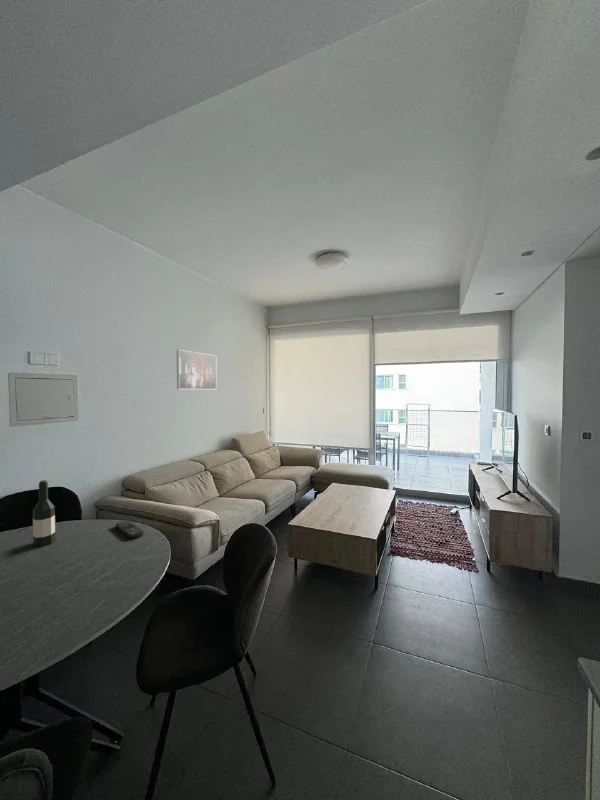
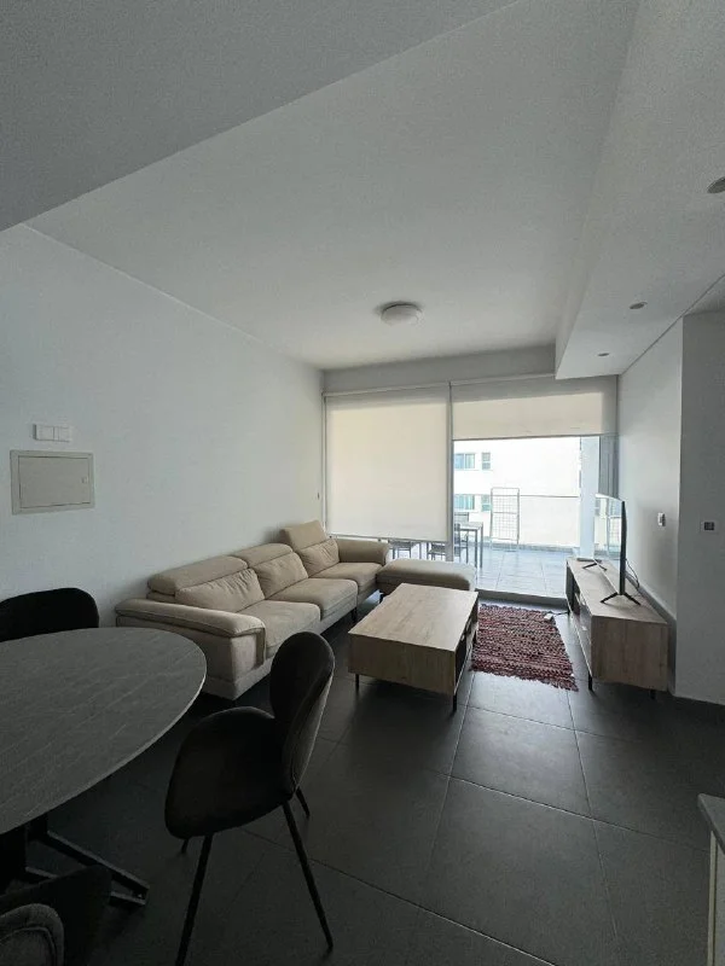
- remote control (129, 528)
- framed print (198, 371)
- wine bottle (43, 511)
